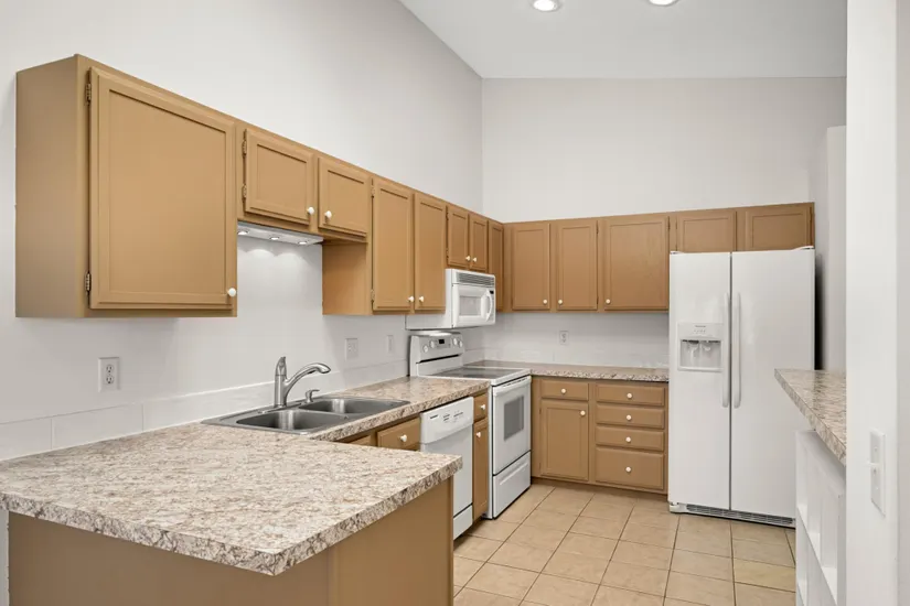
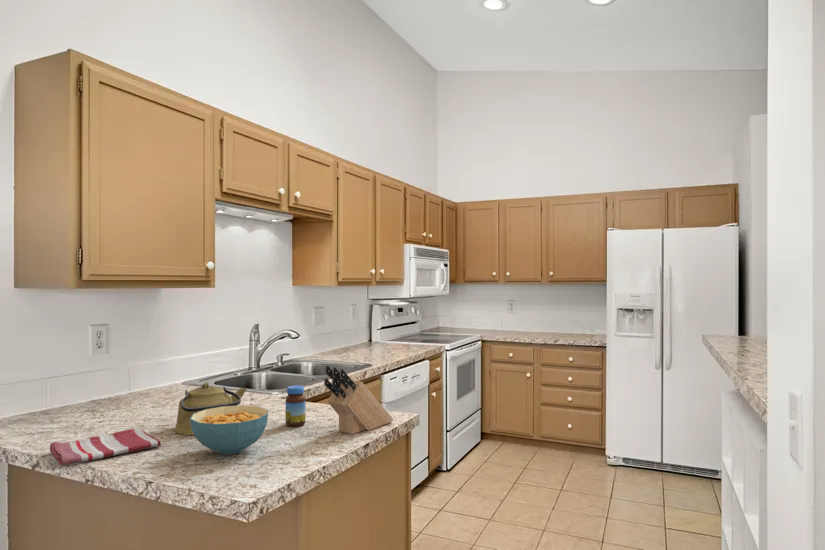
+ cereal bowl (230, 432)
+ dish towel (105, 445)
+ jar (295, 405)
+ kettle (212, 403)
+ knife block (357, 395)
